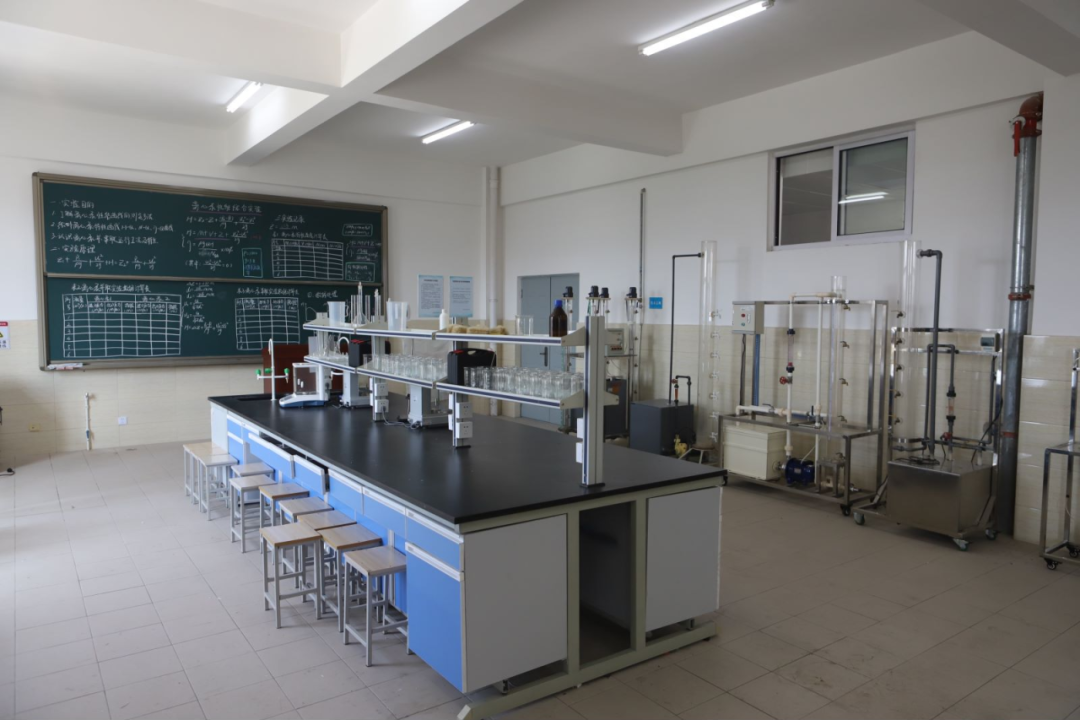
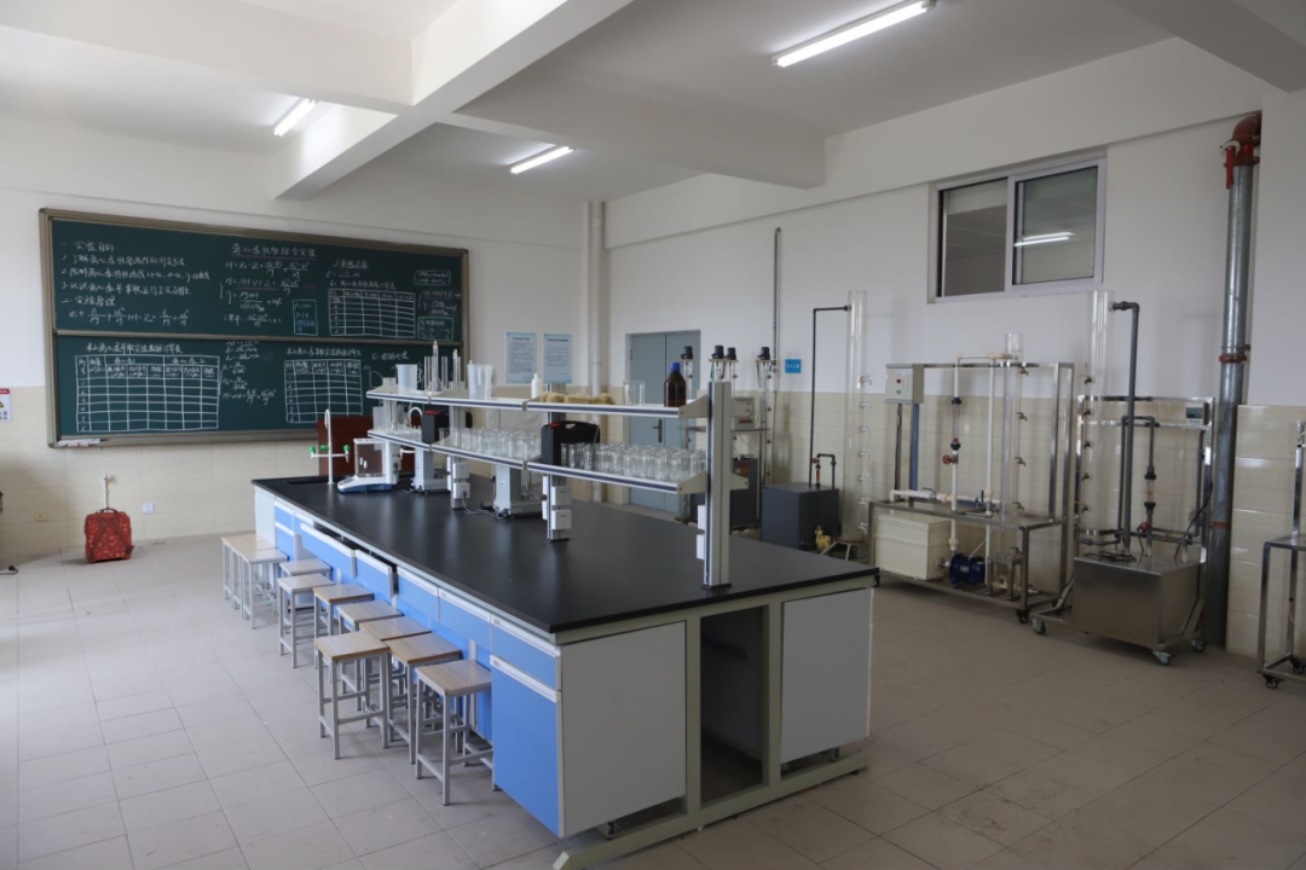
+ backpack (109, 533)
